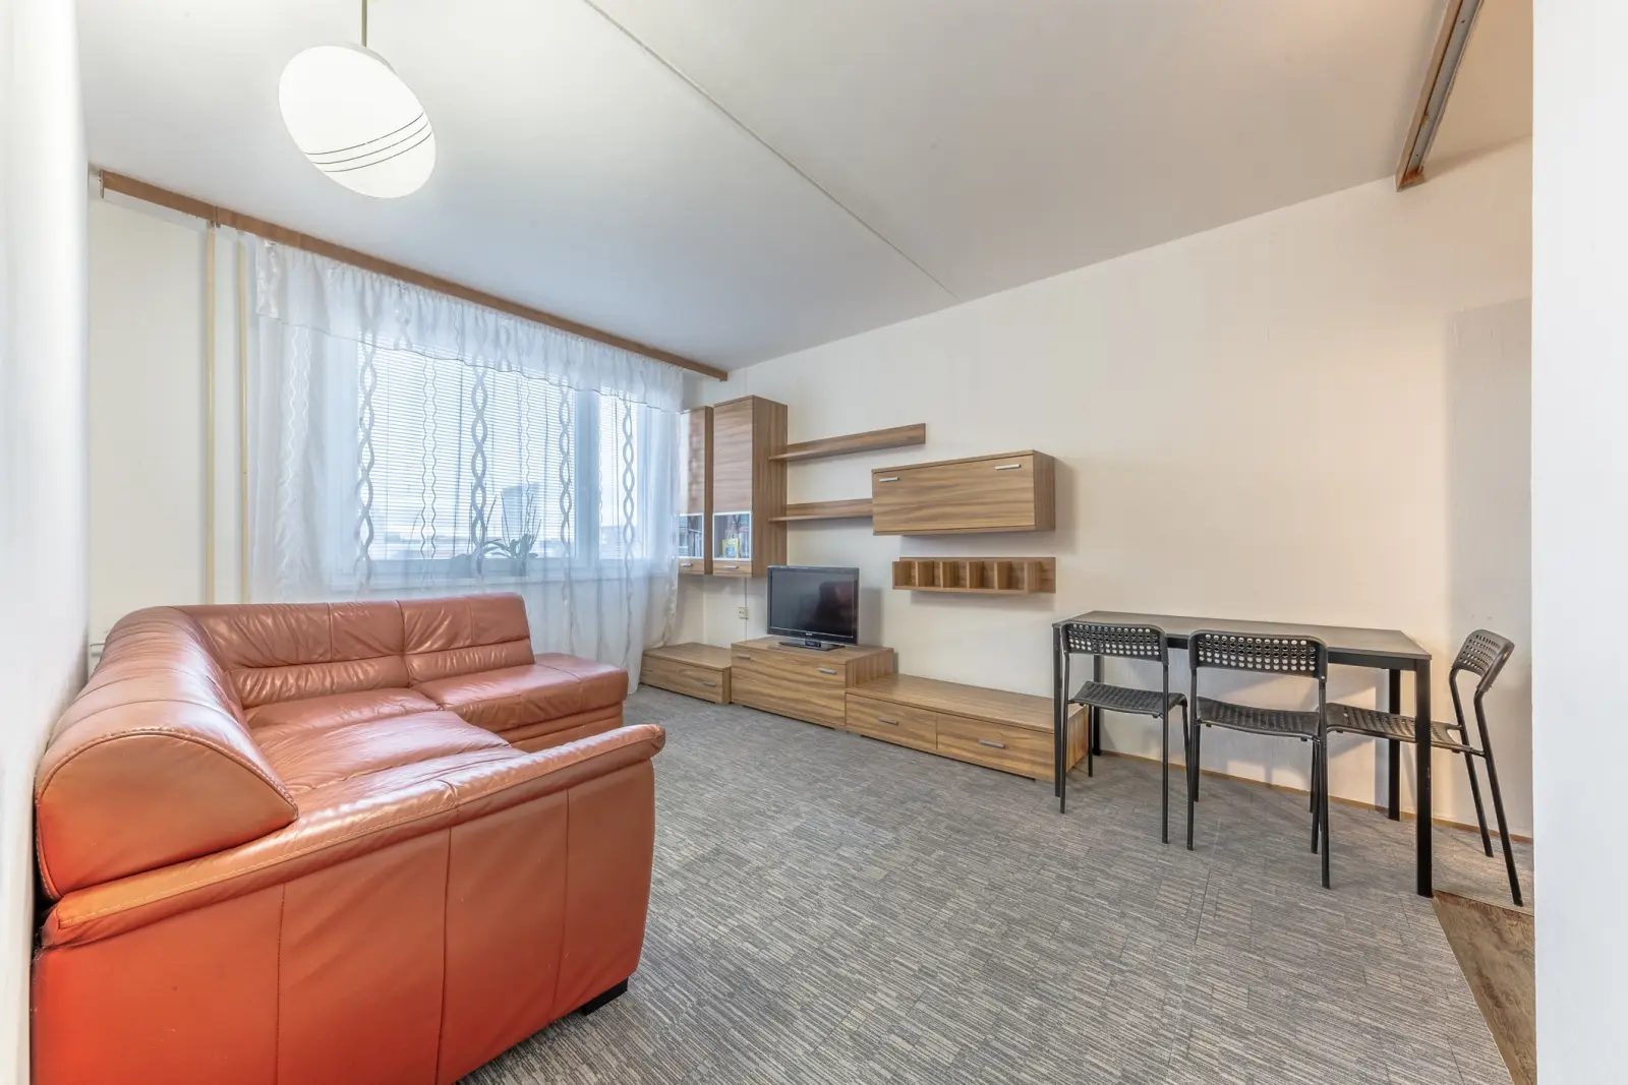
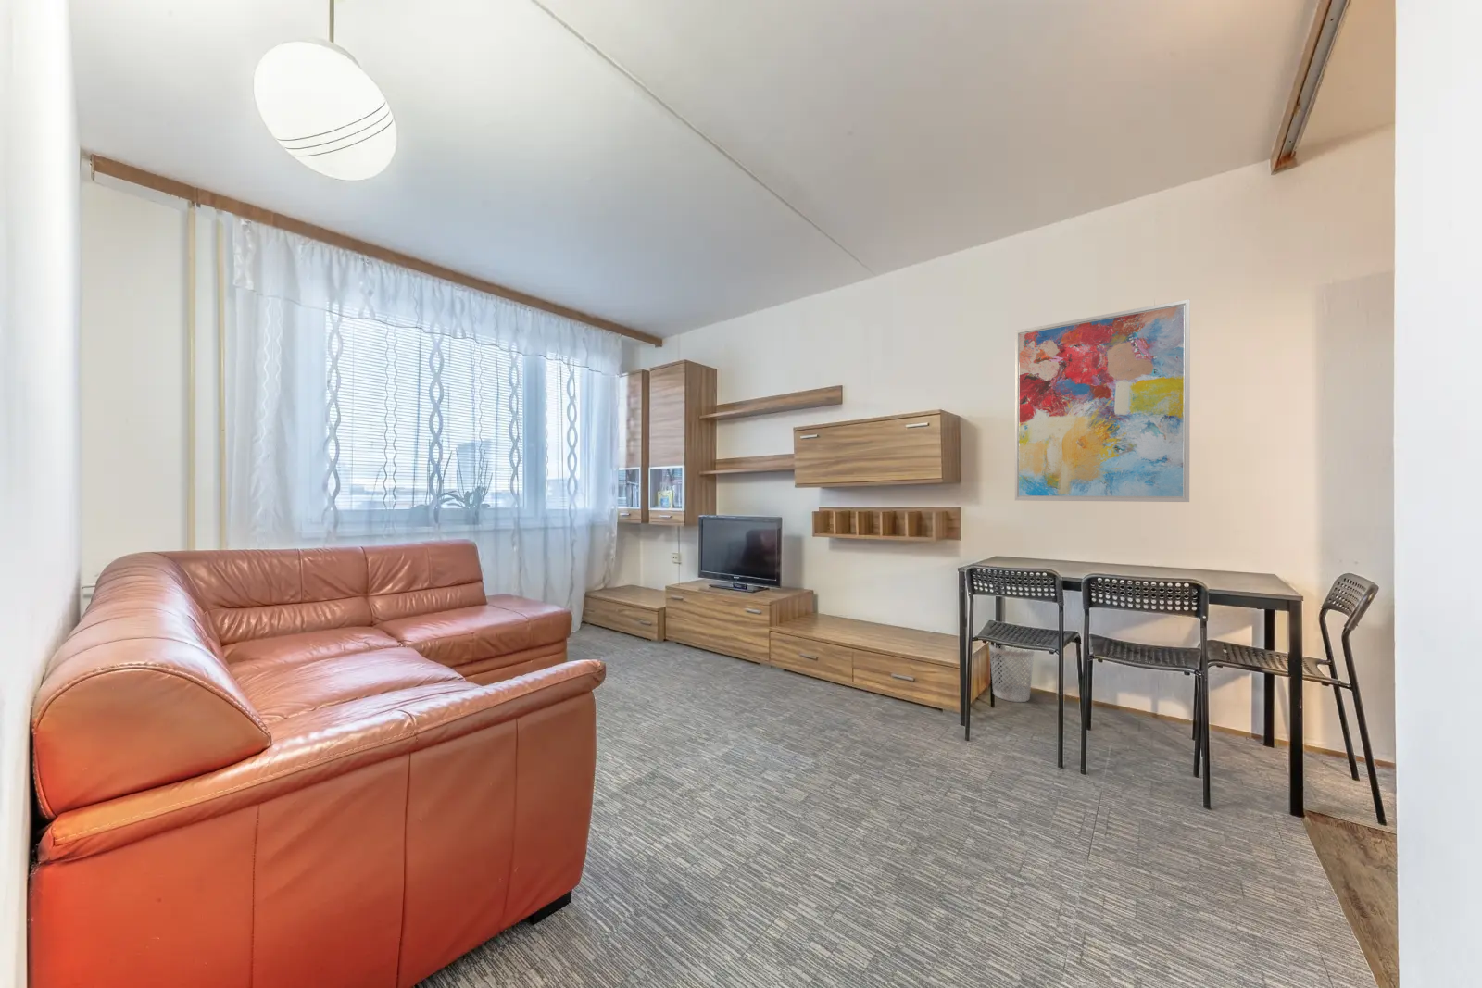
+ wastebasket (1010, 670)
+ wall art (1095, 408)
